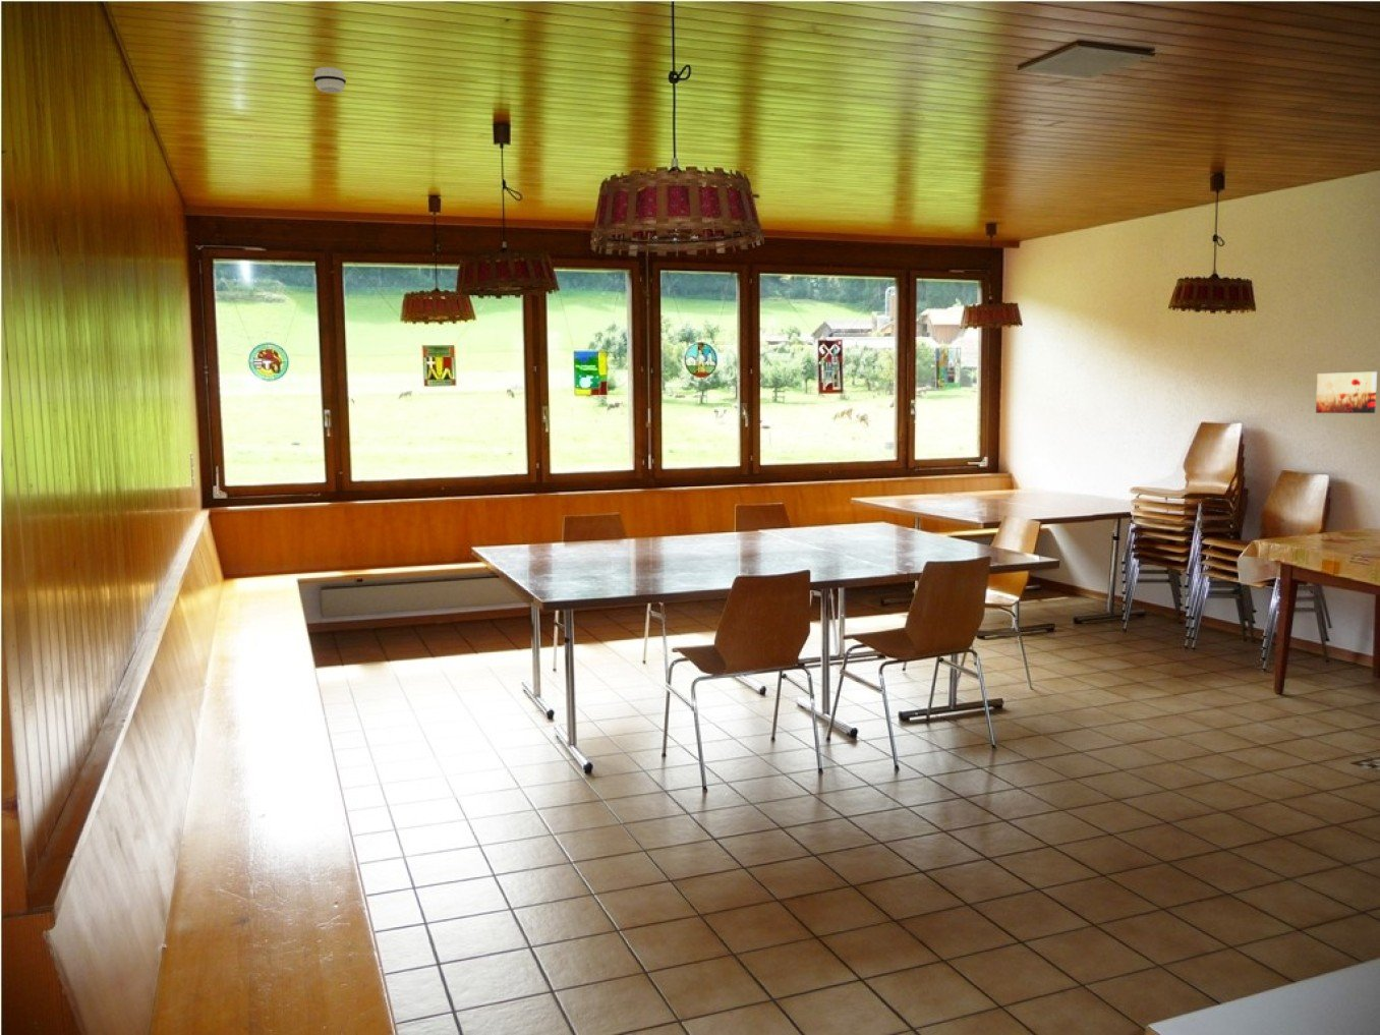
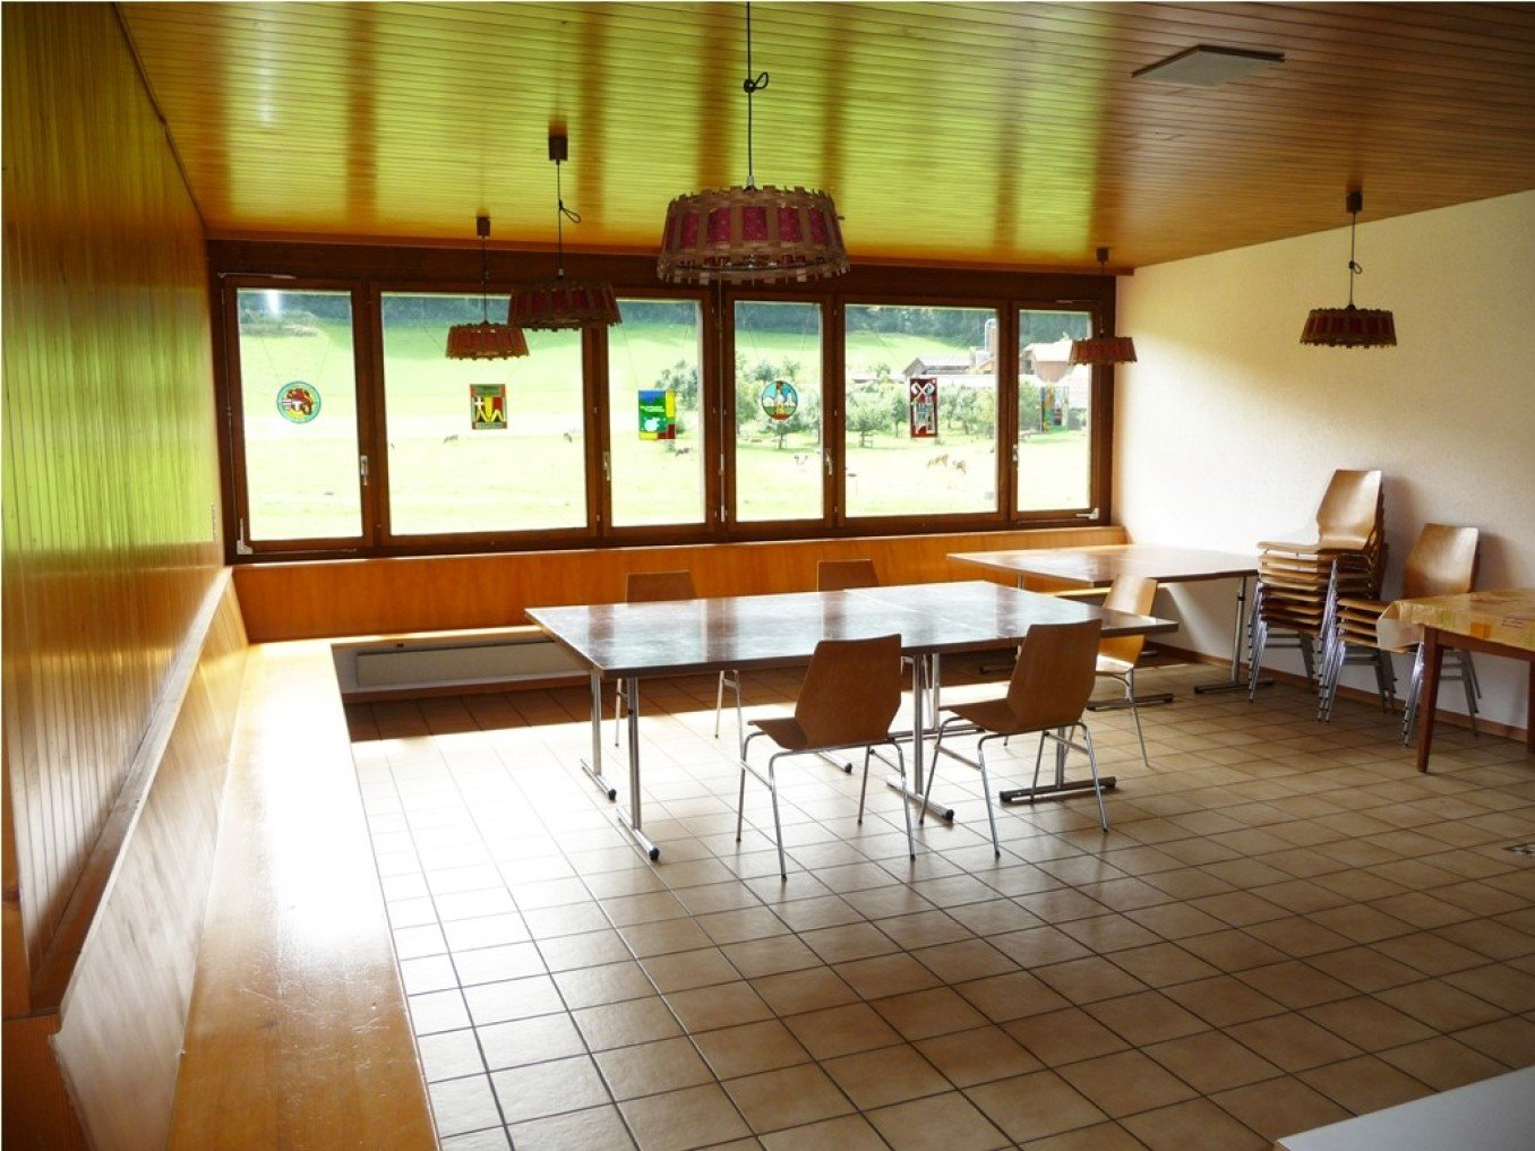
- smoke detector (329, 80)
- wall art (1345, 392)
